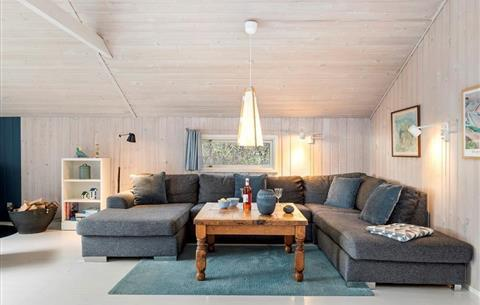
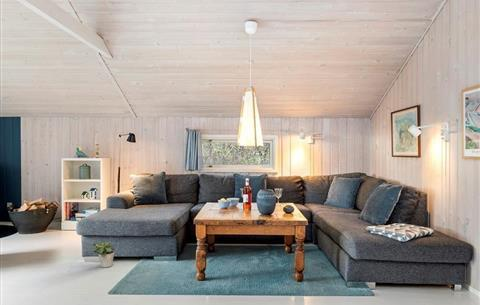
+ potted plant (102, 253)
